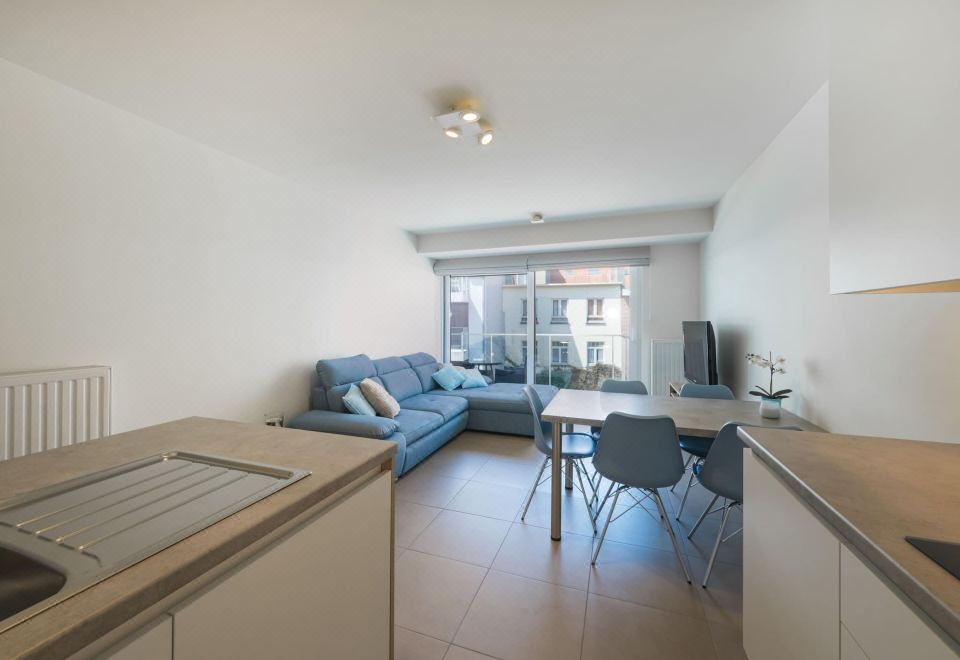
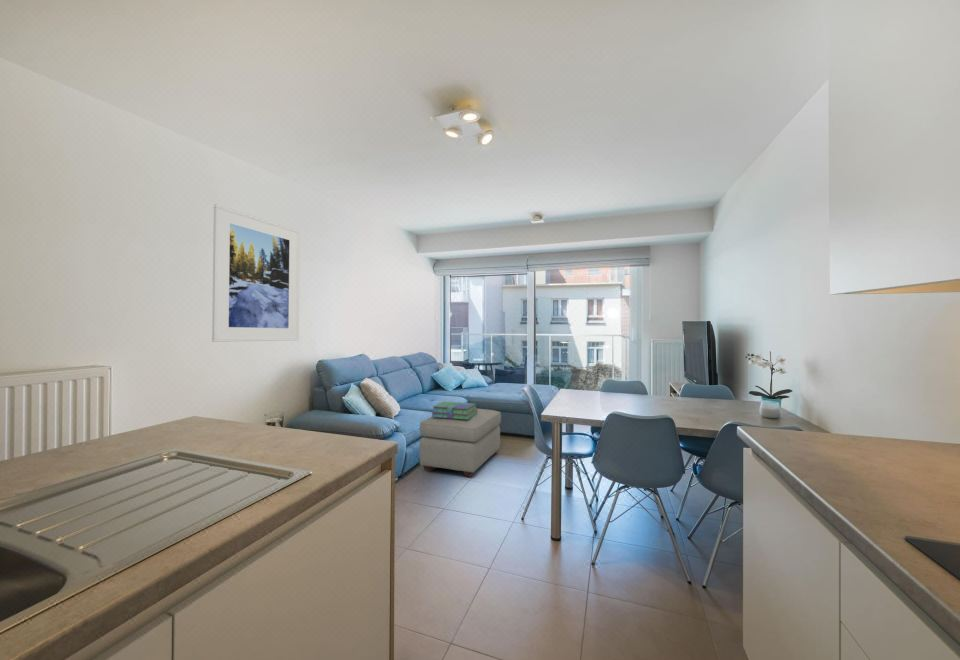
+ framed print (261, 280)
+ ottoman (463, 436)
+ stack of books (455, 409)
